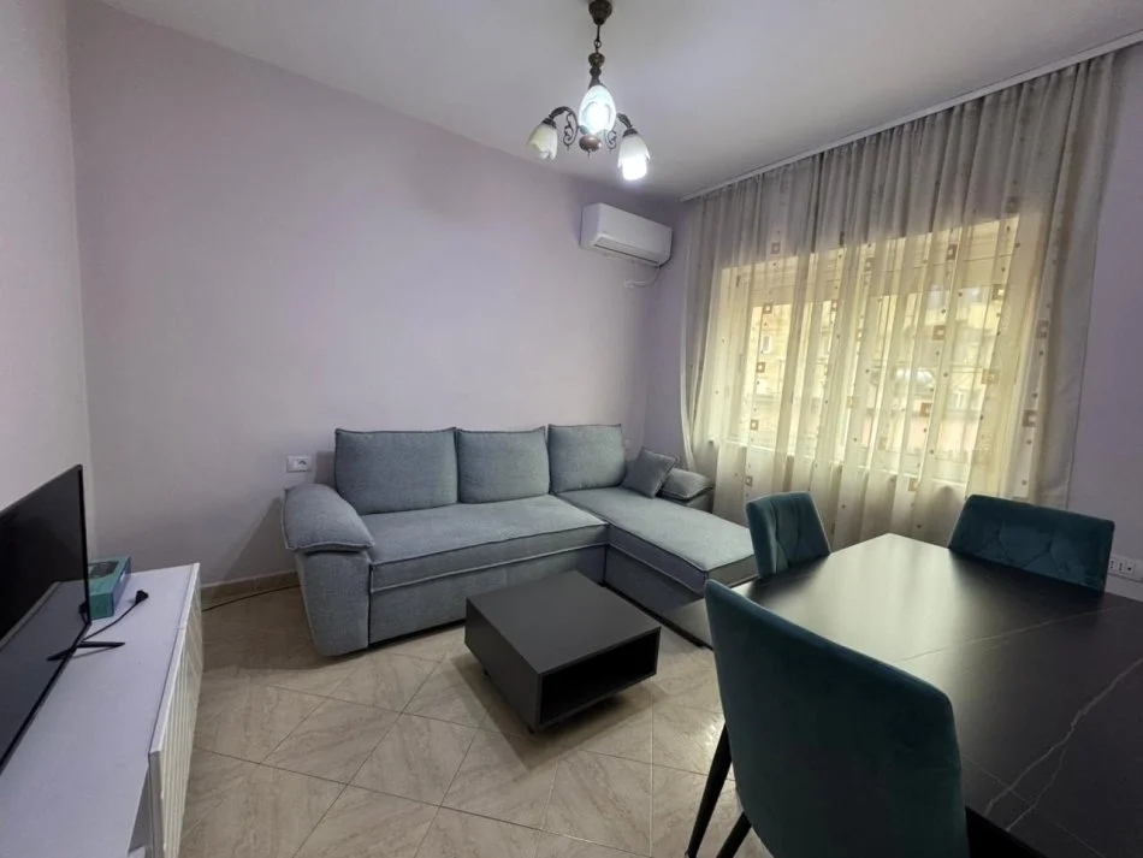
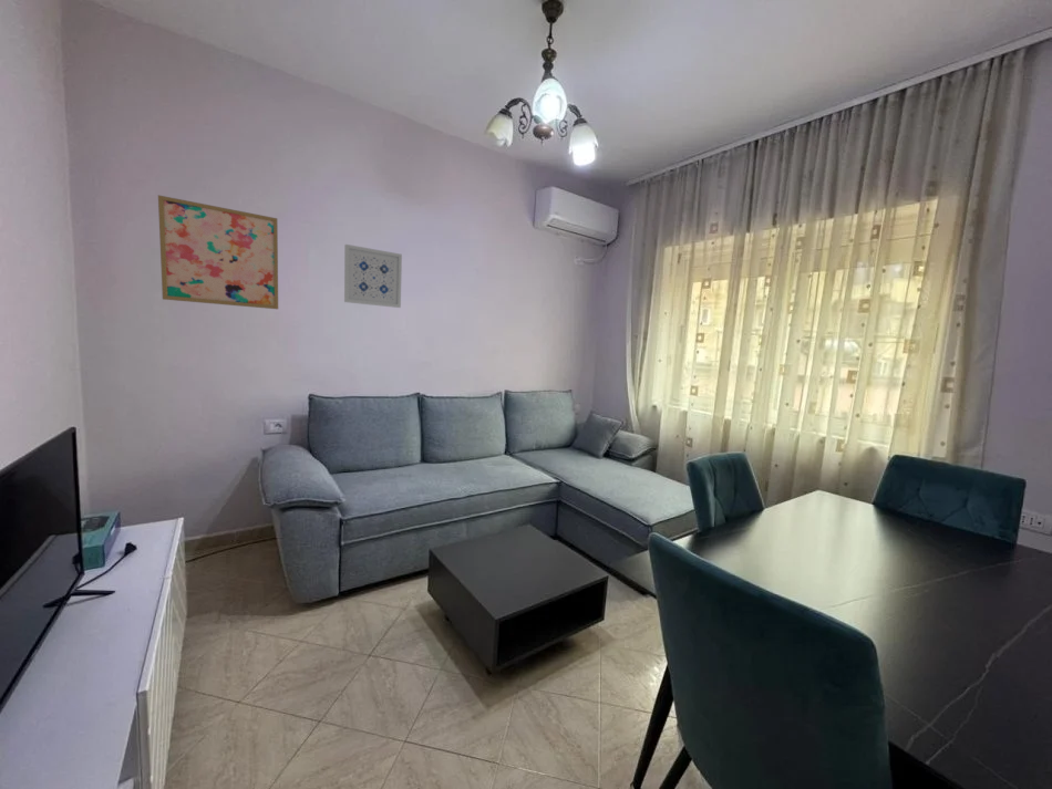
+ wall art (223, 257)
+ wall art (373, 277)
